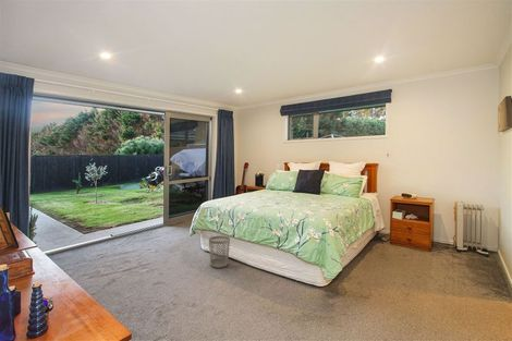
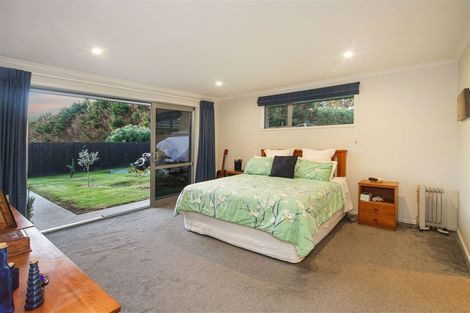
- wastebasket (219, 251)
